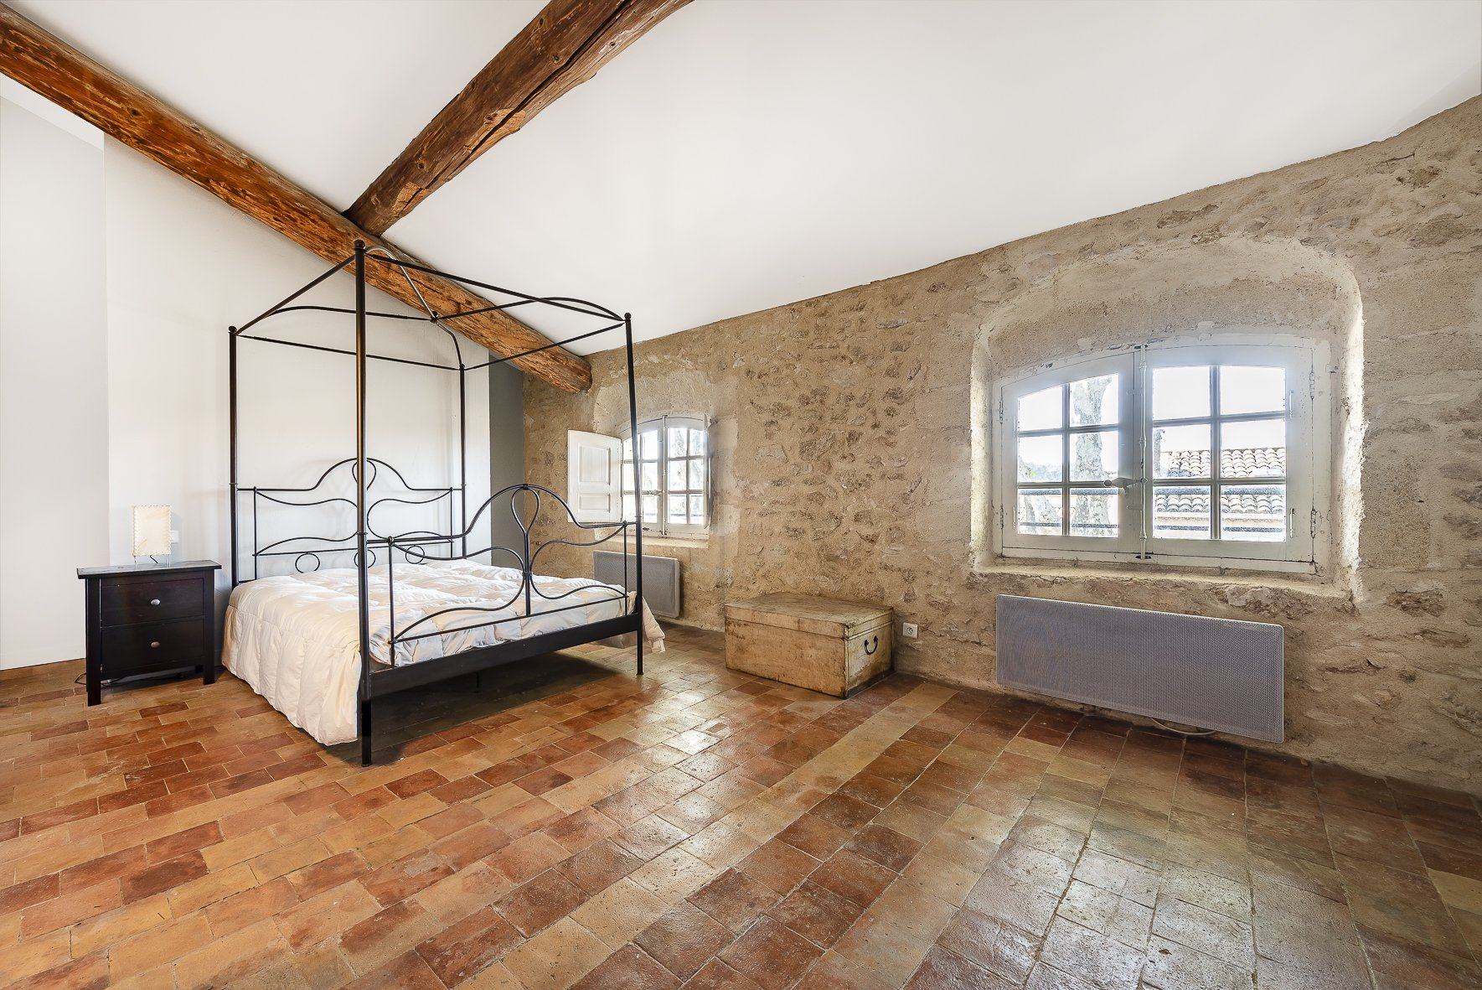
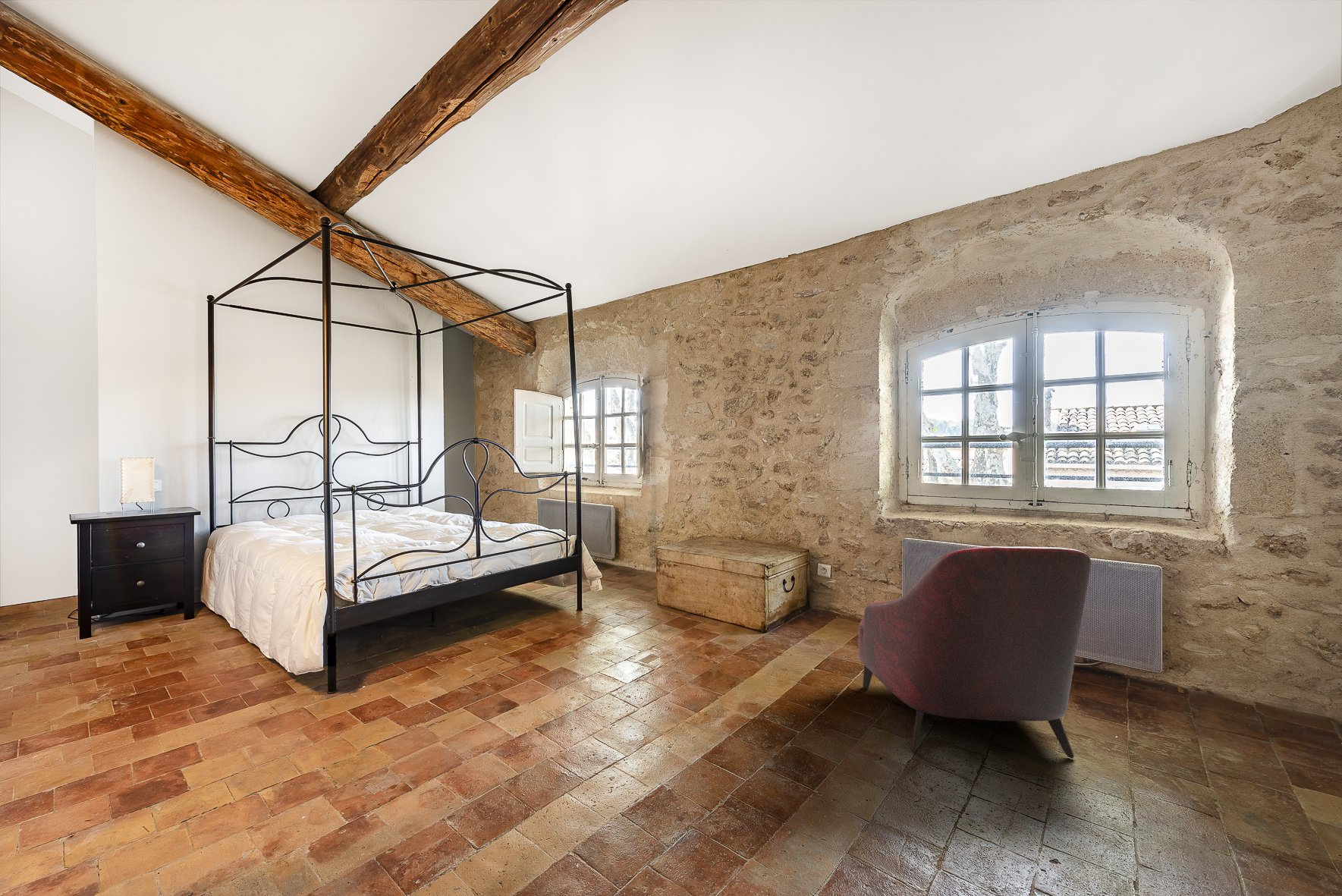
+ armchair (968, 628)
